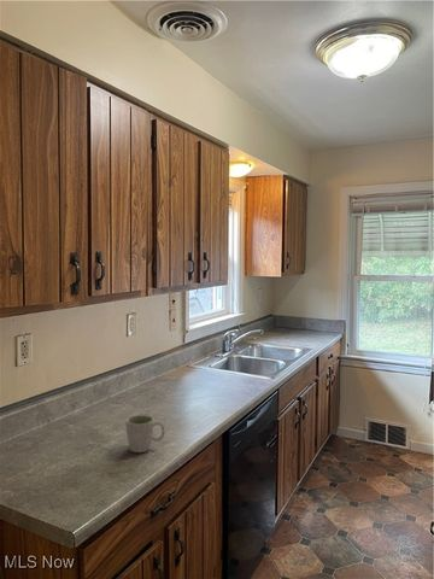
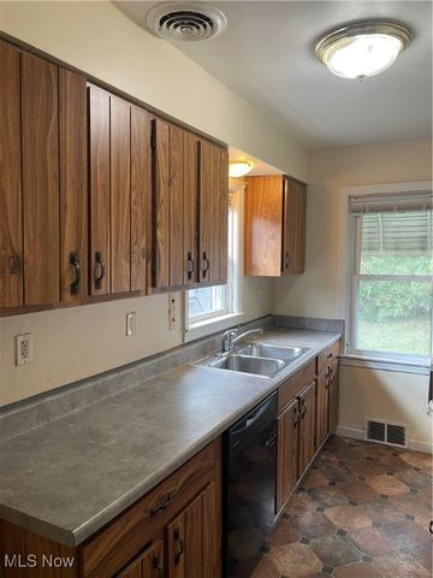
- mug (145, 433)
